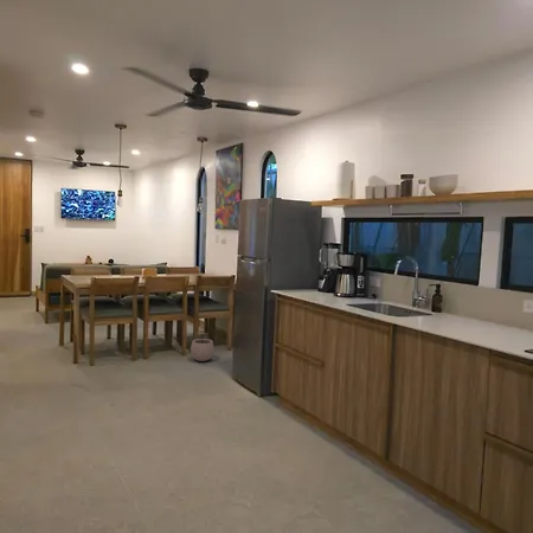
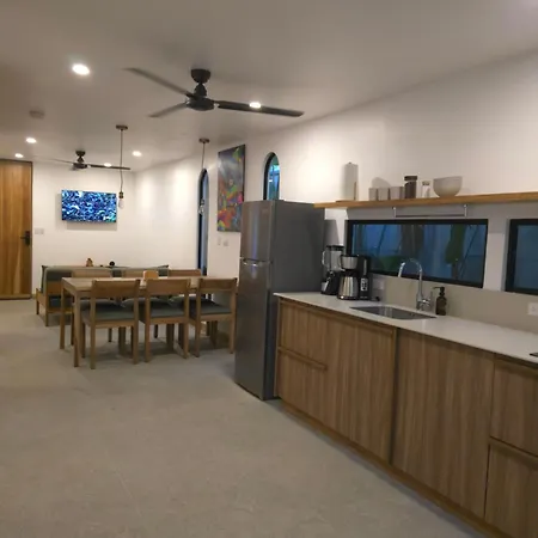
- plant pot (201, 346)
